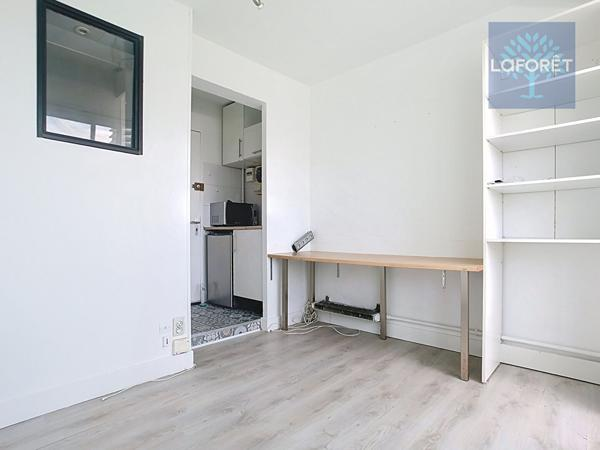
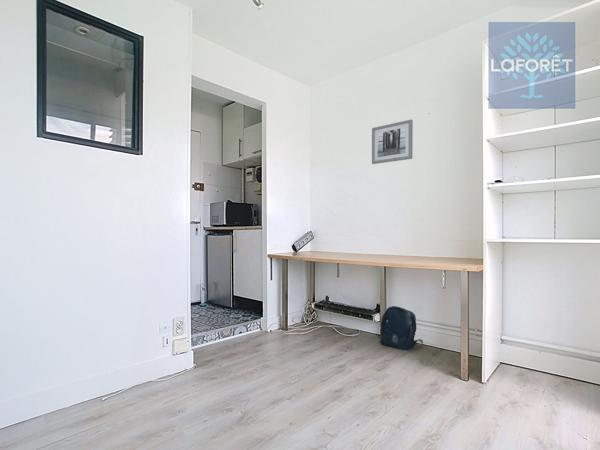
+ backpack (399, 324)
+ wall art (391, 142)
